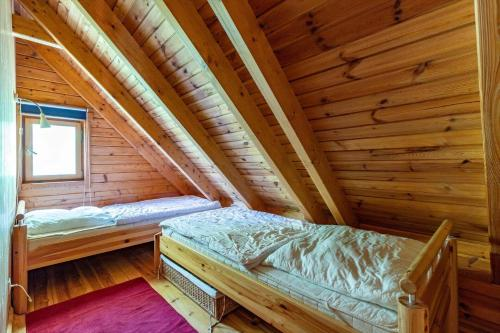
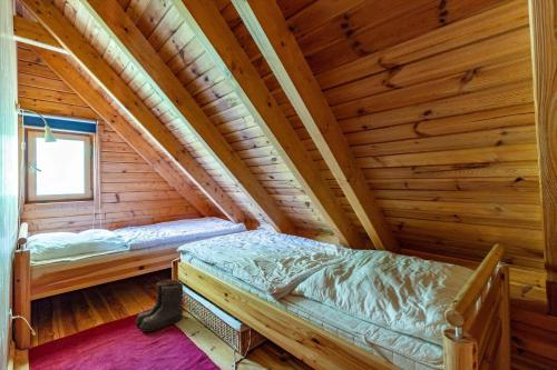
+ boots (159, 302)
